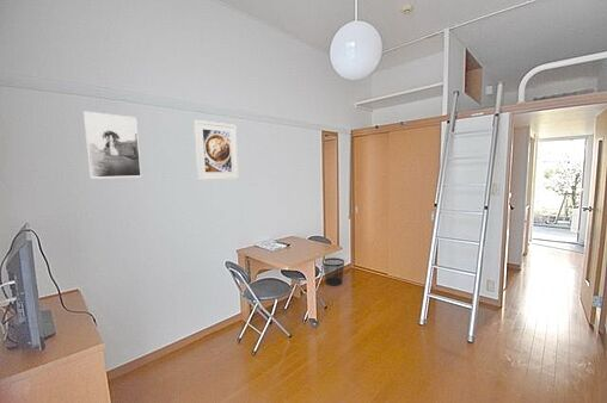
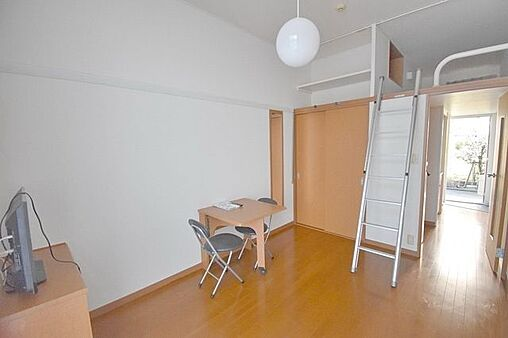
- wastebasket (333, 272)
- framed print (217, 151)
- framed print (114, 145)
